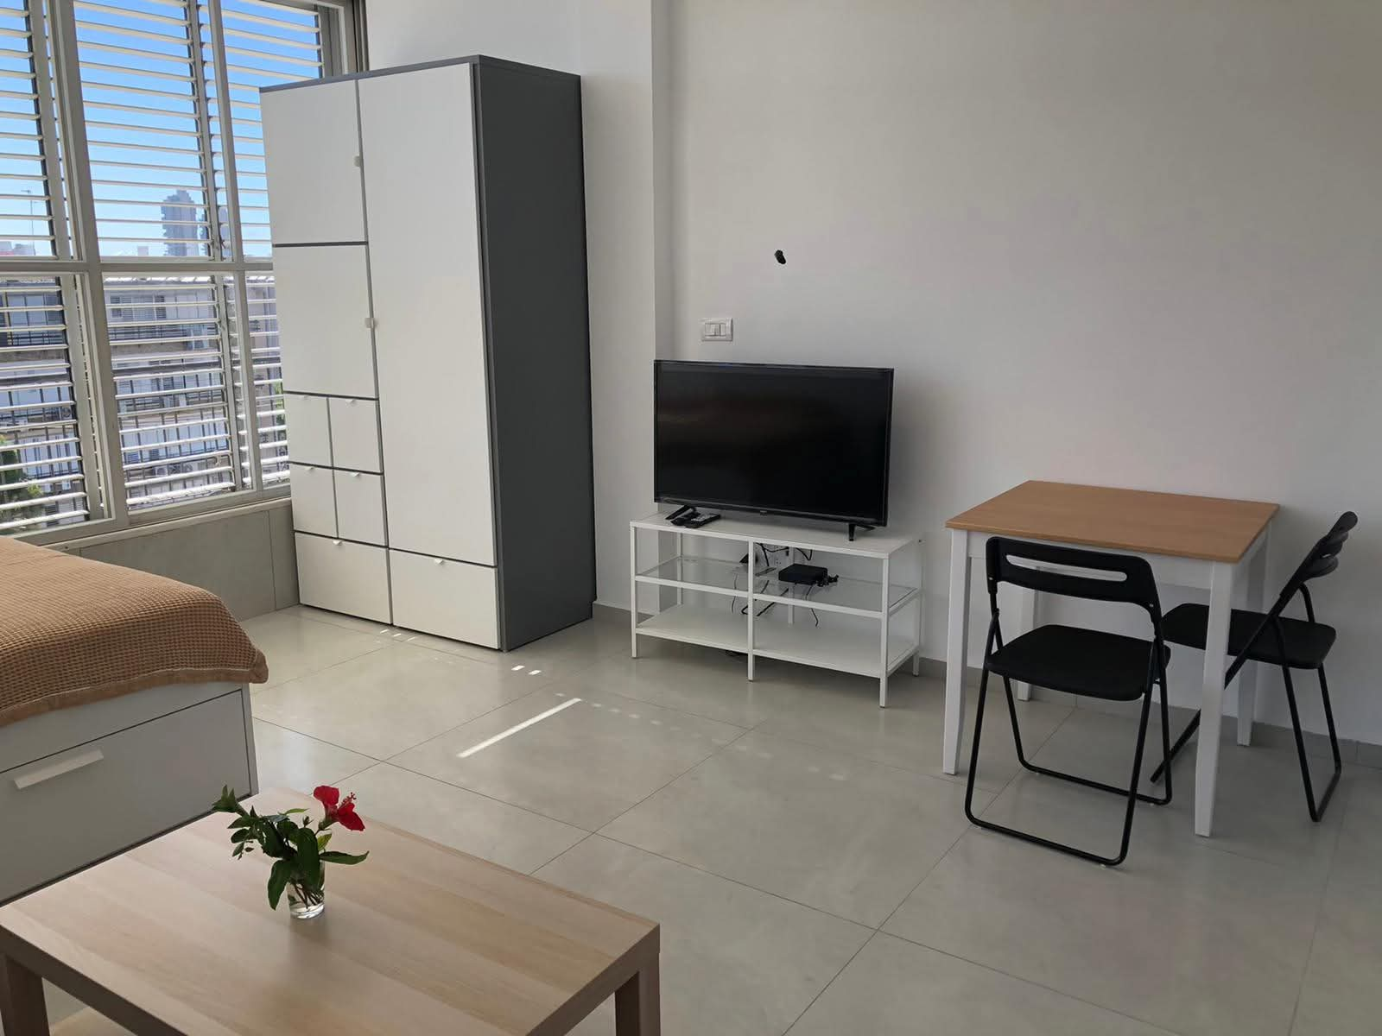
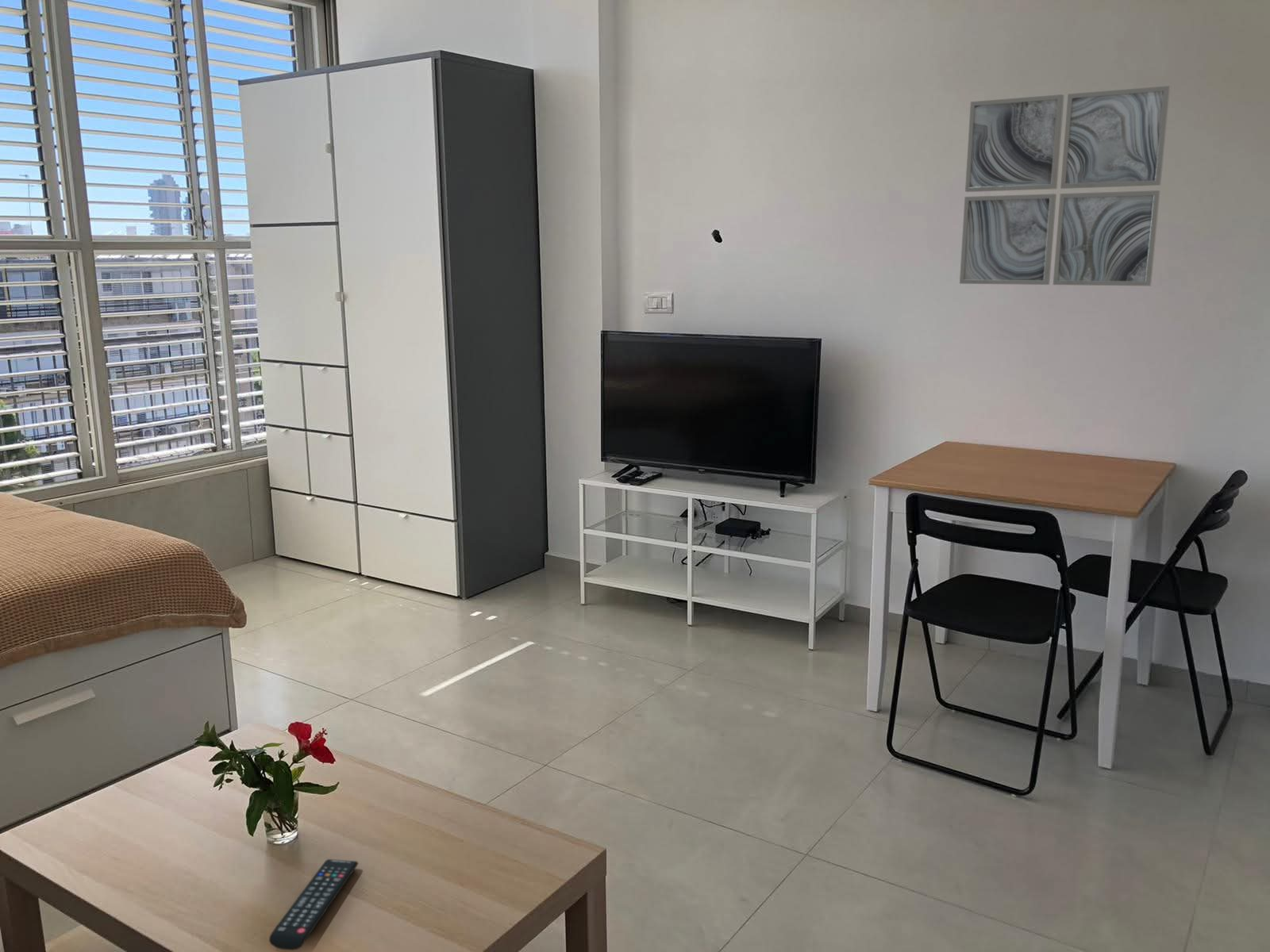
+ wall art (1056, 188)
+ remote control (316, 900)
